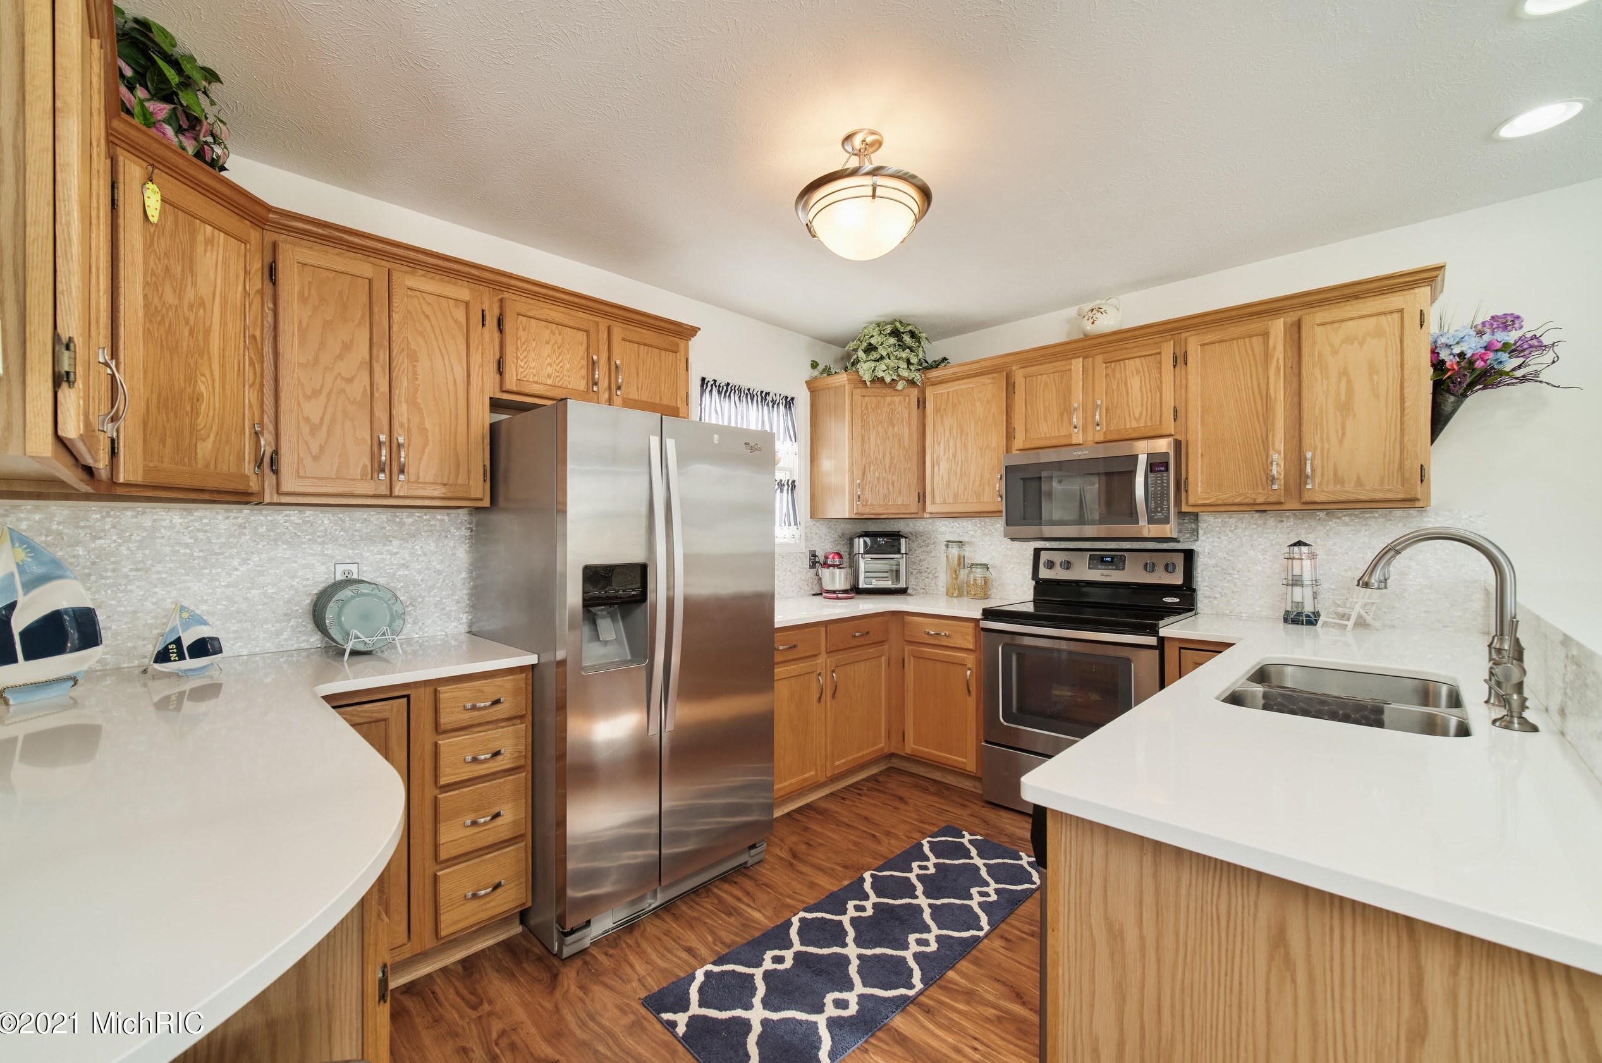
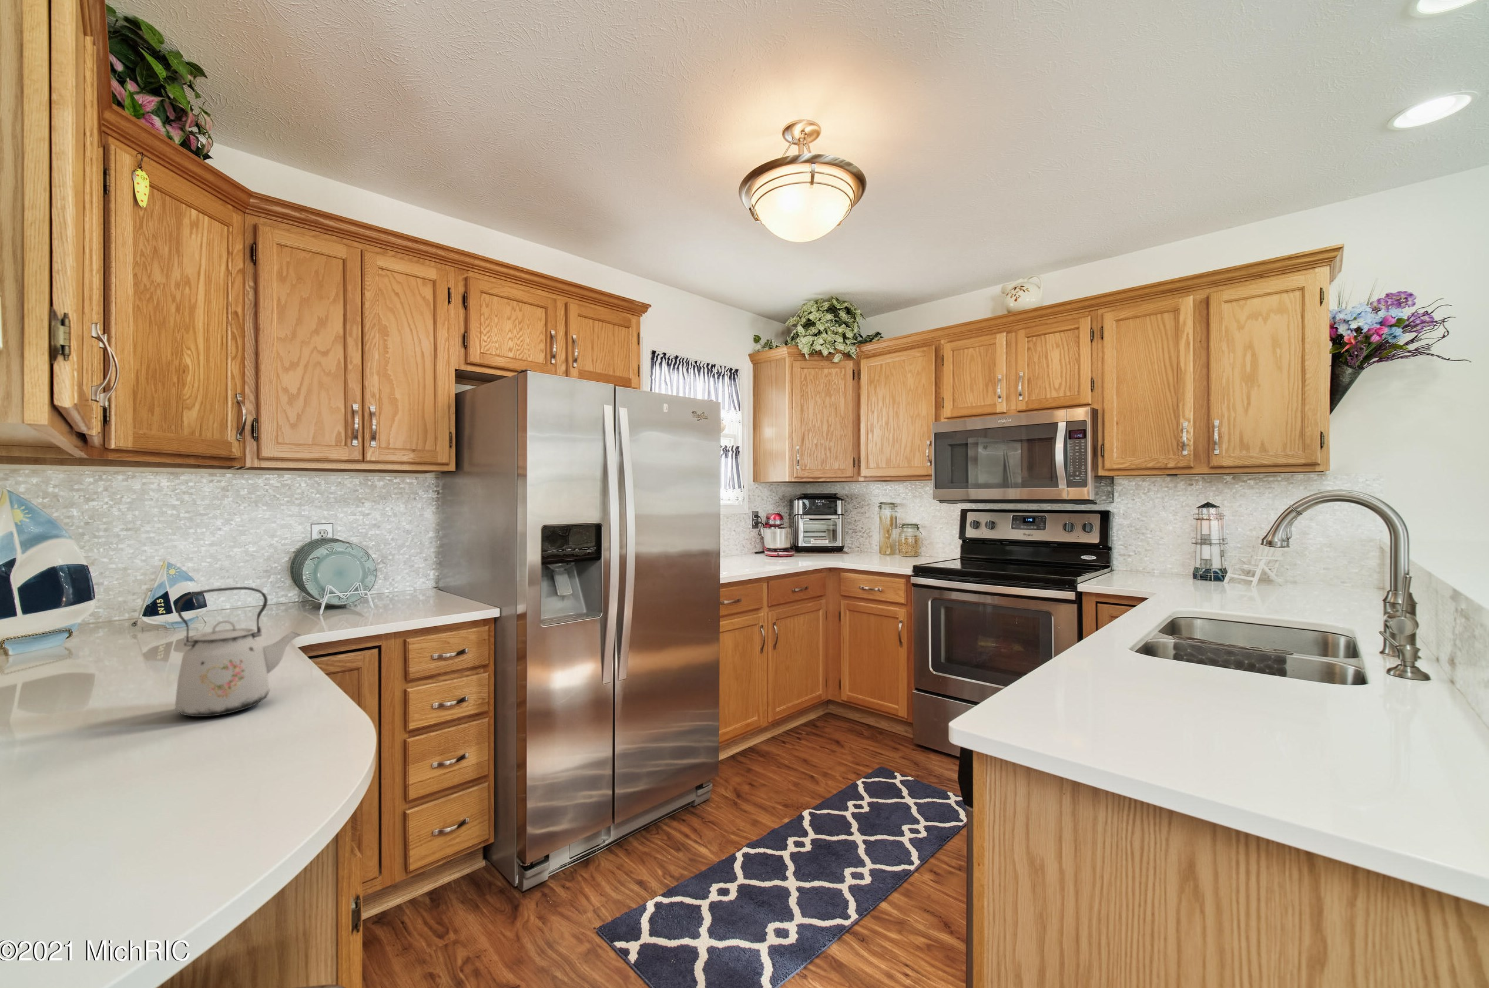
+ kettle (242, 645)
